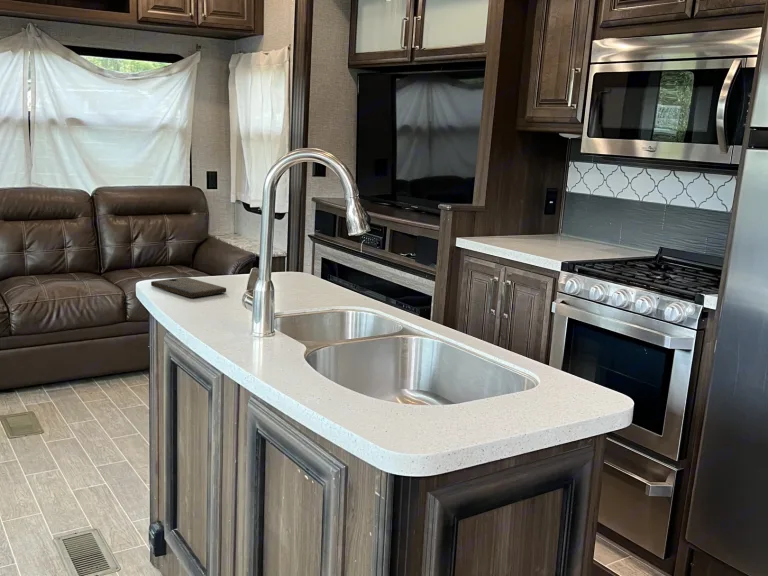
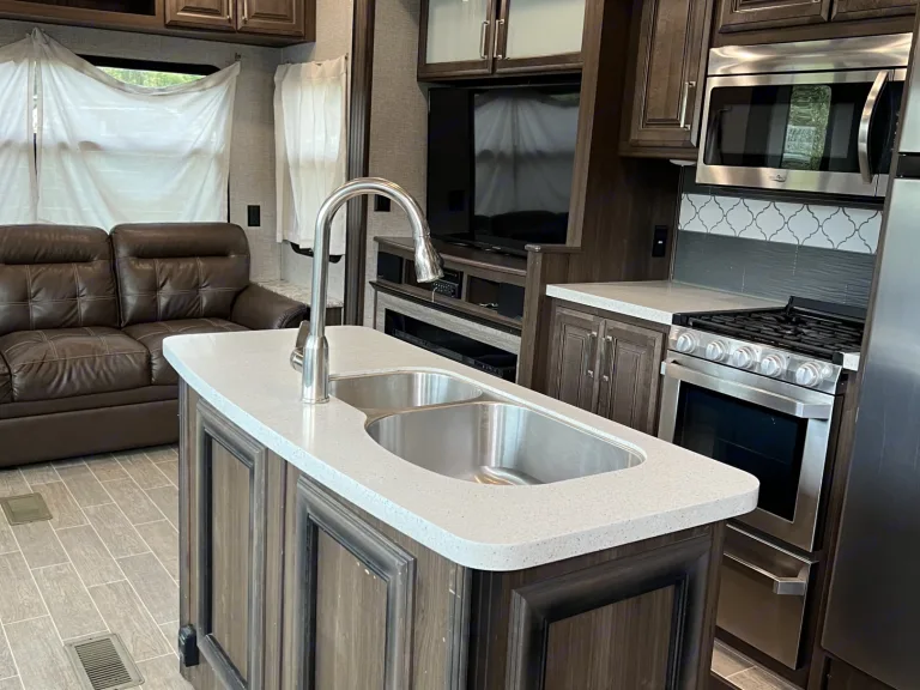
- cutting board (188, 286)
